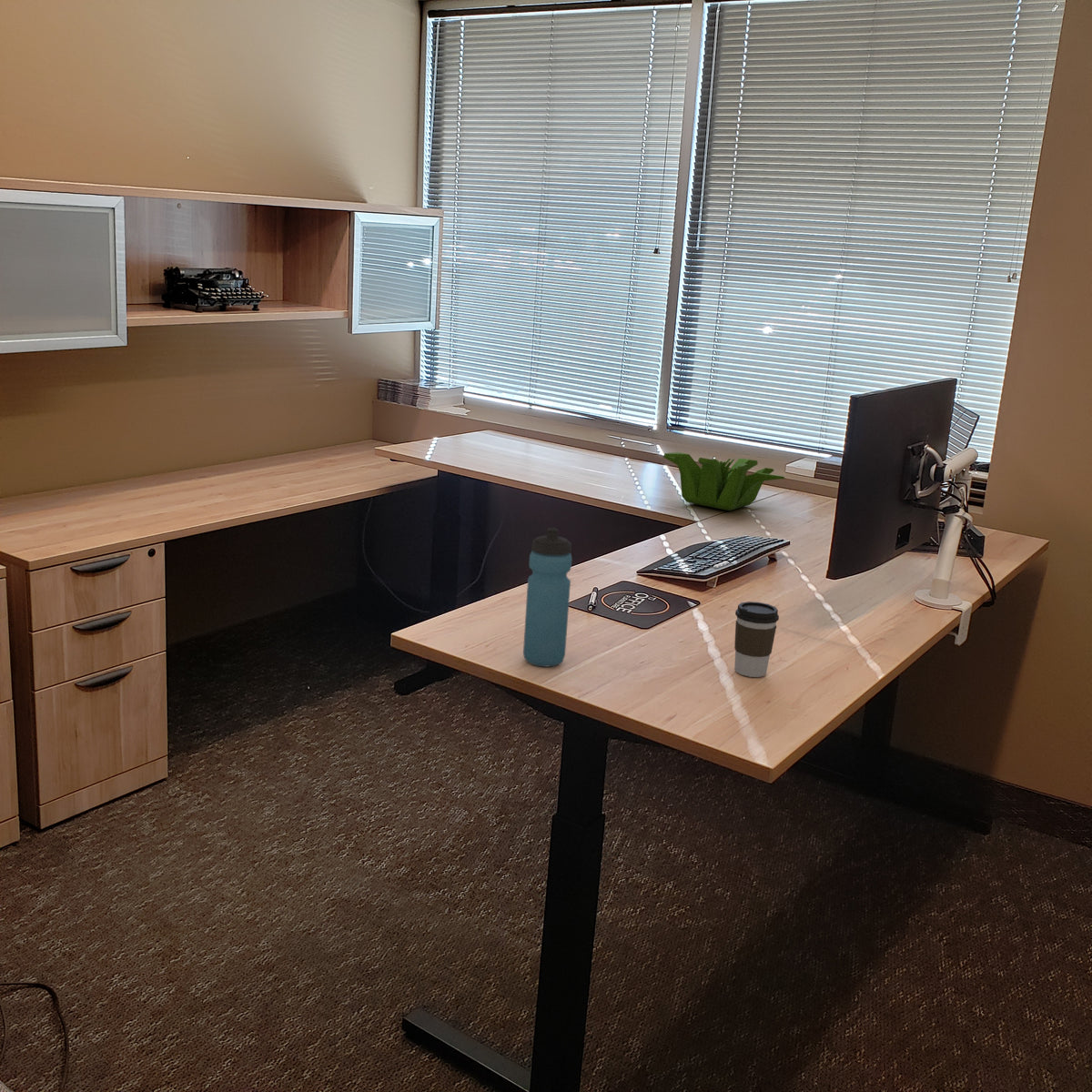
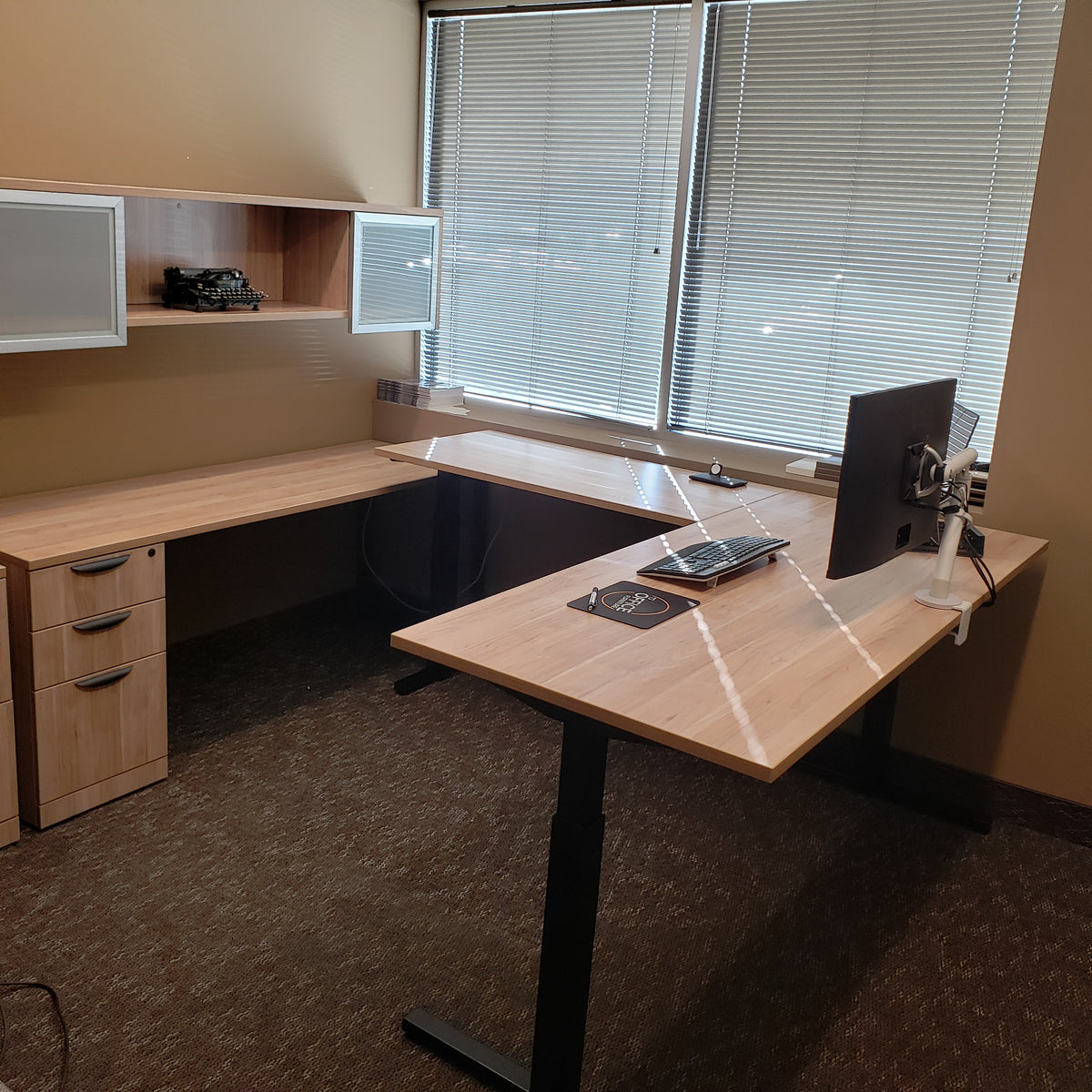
- water bottle (548, 595)
- coffee cup (753, 640)
- plant (726, 478)
